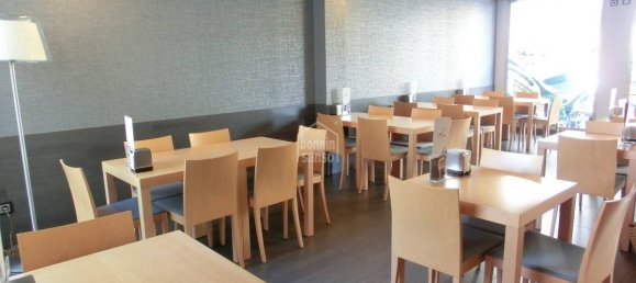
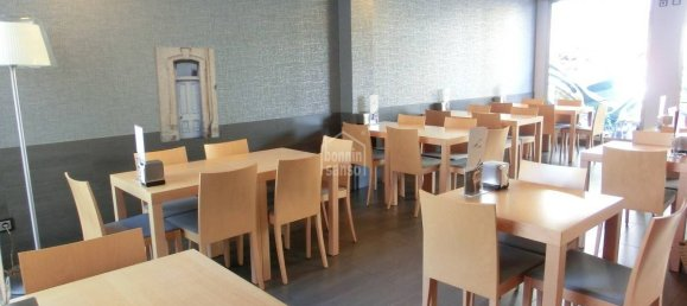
+ wall art (187, 94)
